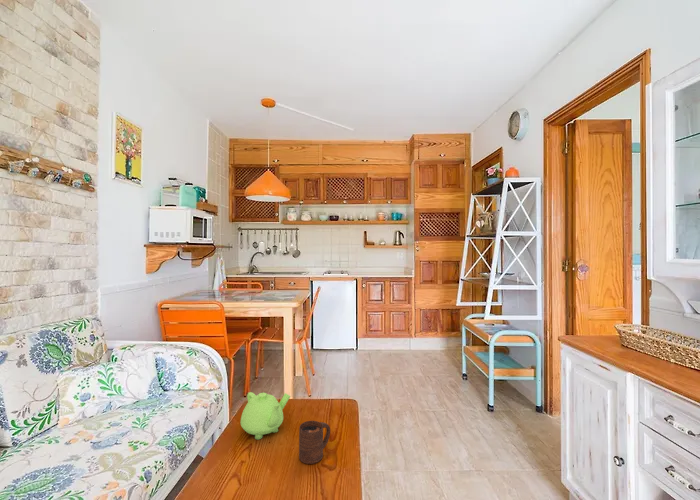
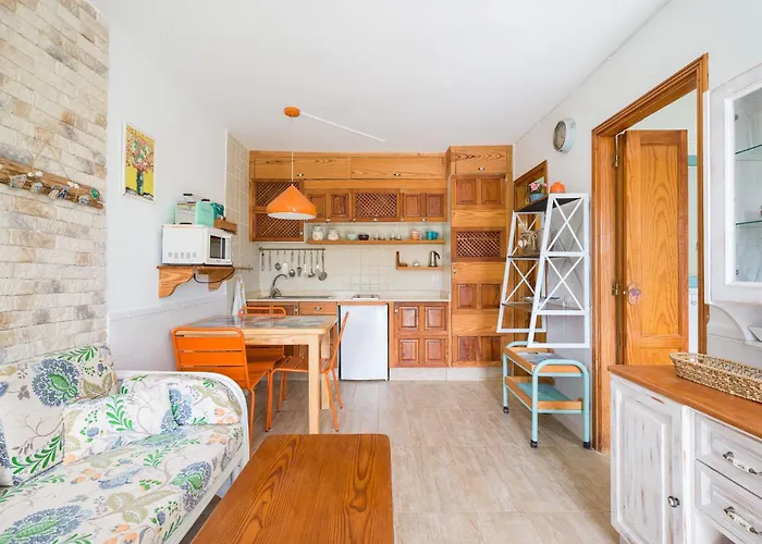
- teapot (268, 410)
- cup (313, 440)
